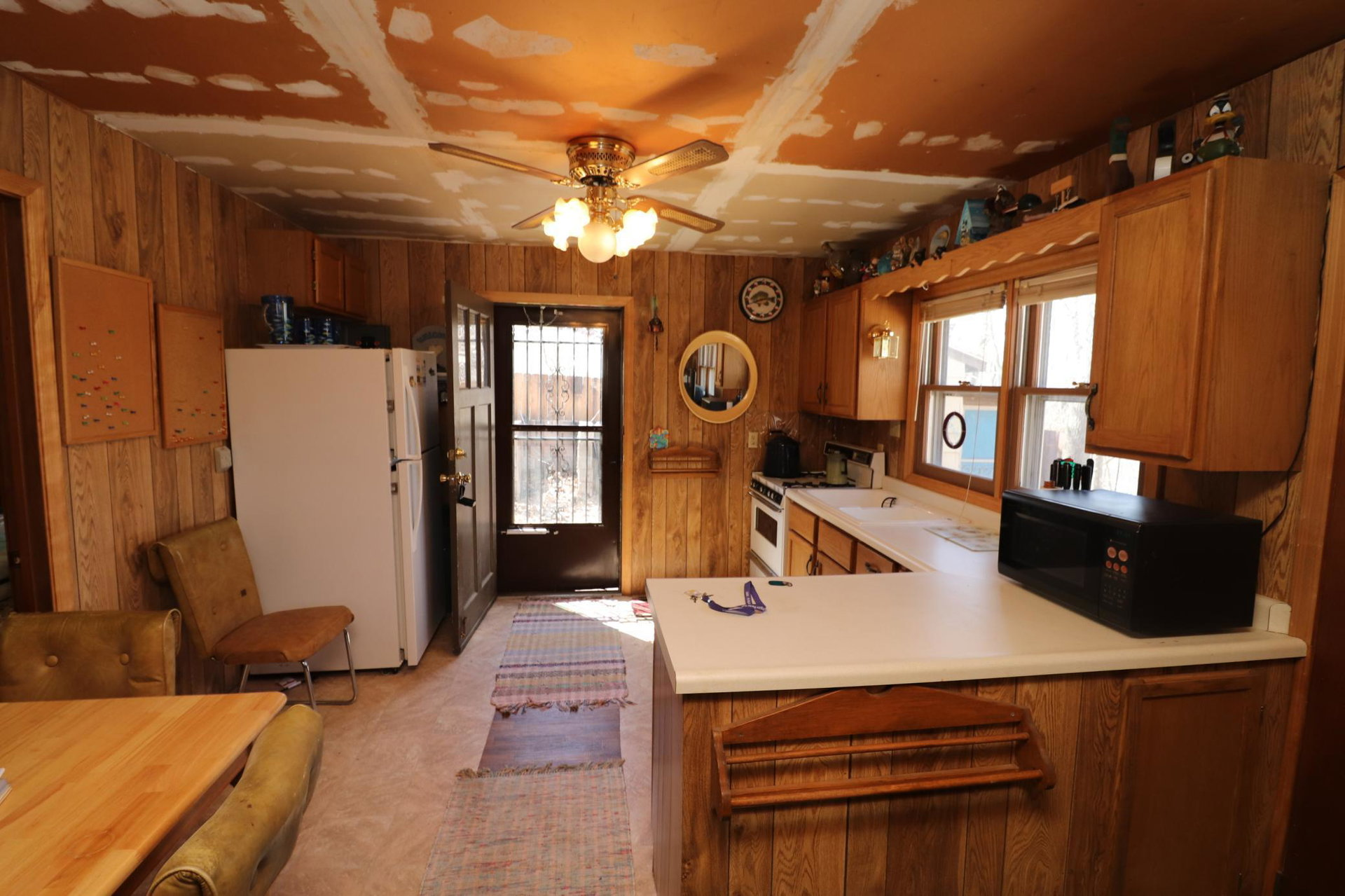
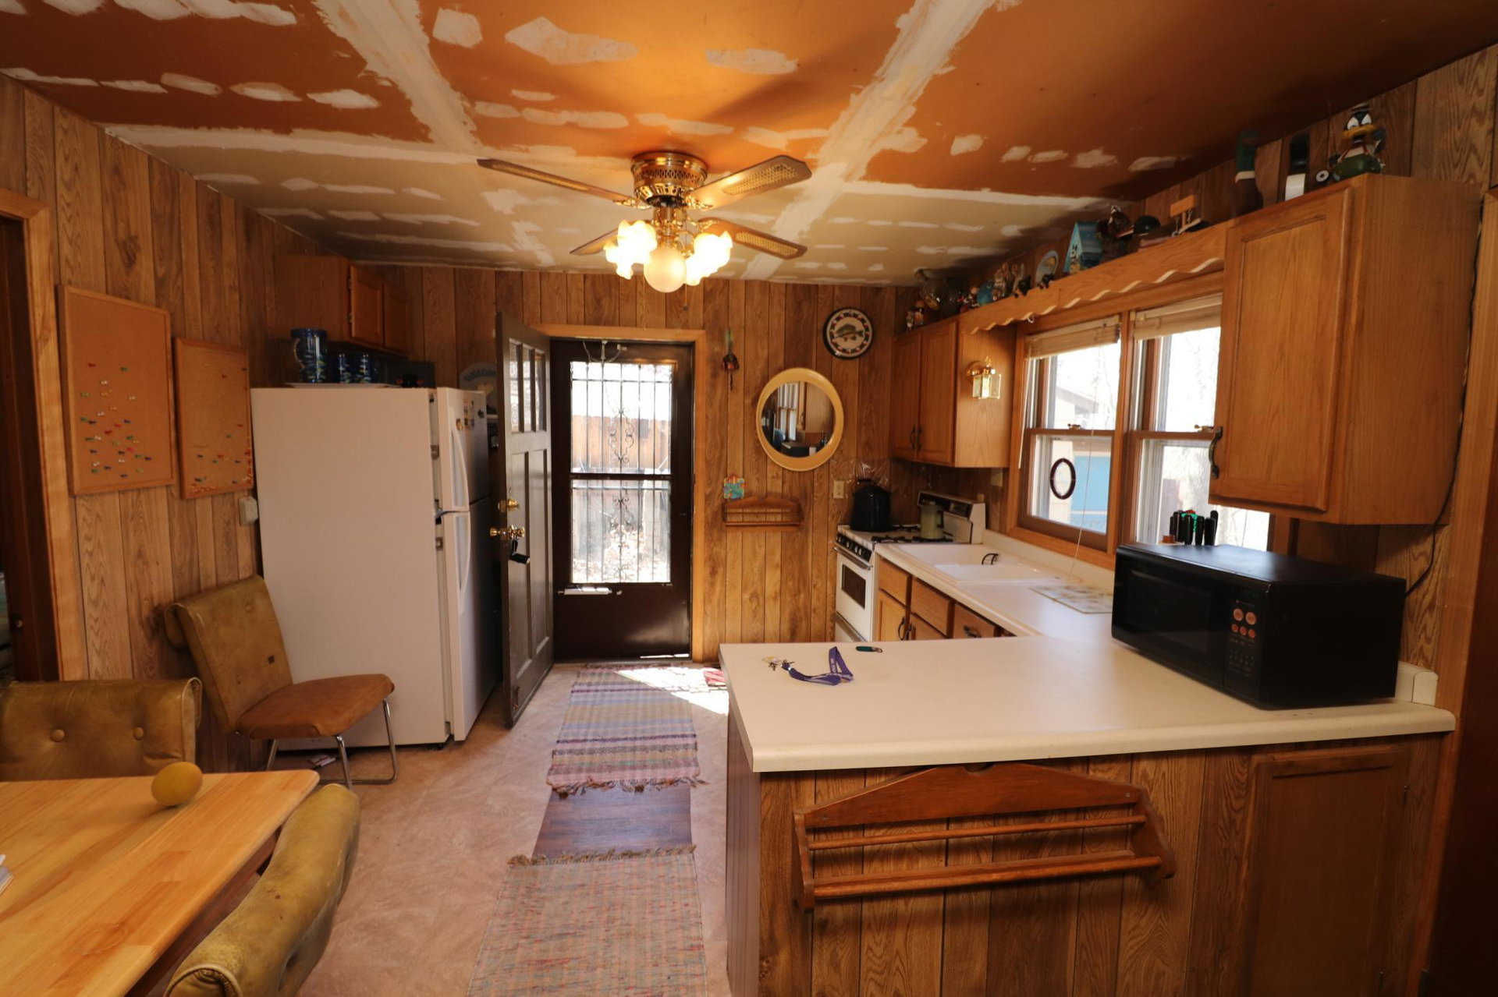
+ fruit (177, 783)
